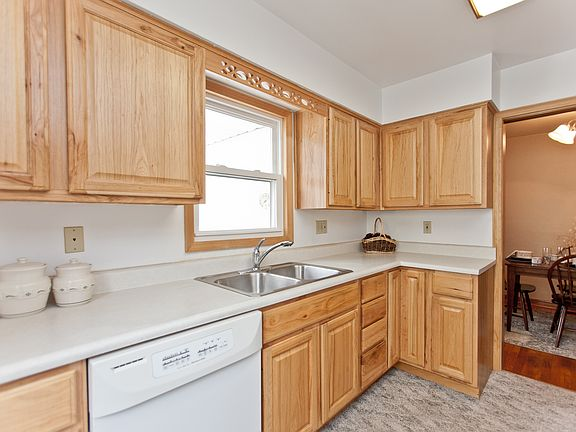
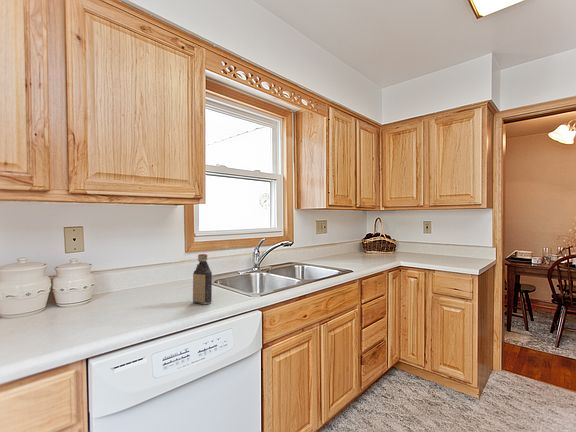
+ bottle (202, 278)
